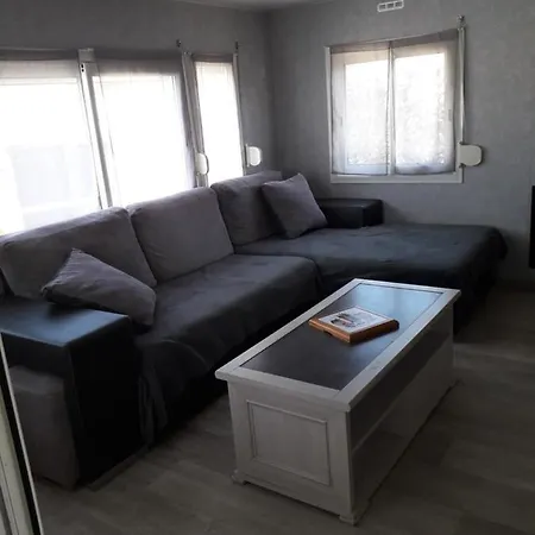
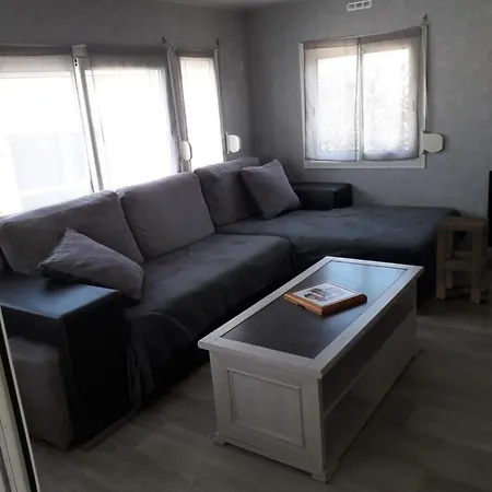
+ side table (461, 258)
